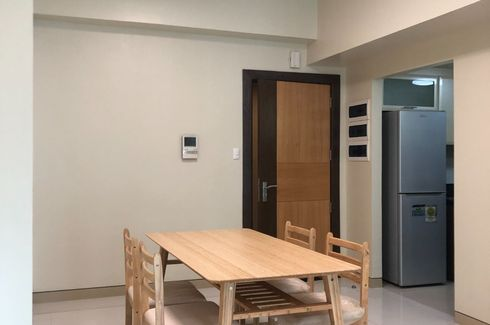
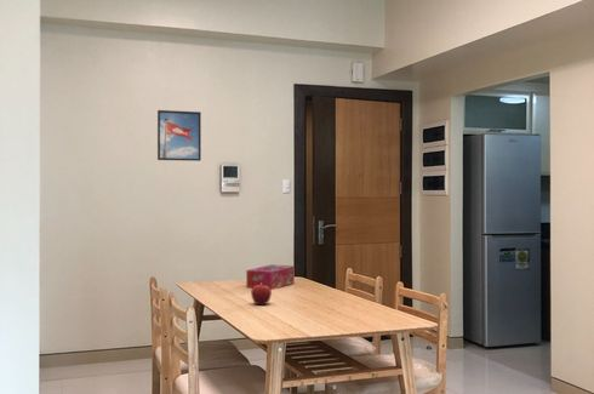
+ tissue box (270, 276)
+ fruit (261, 293)
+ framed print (179, 136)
